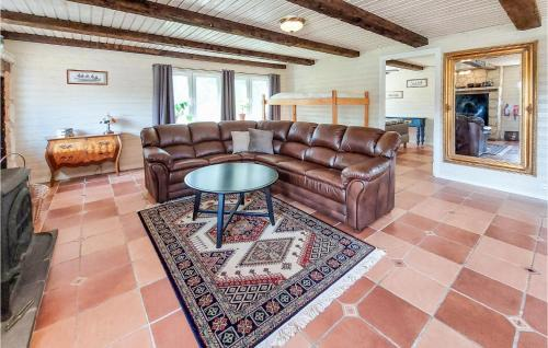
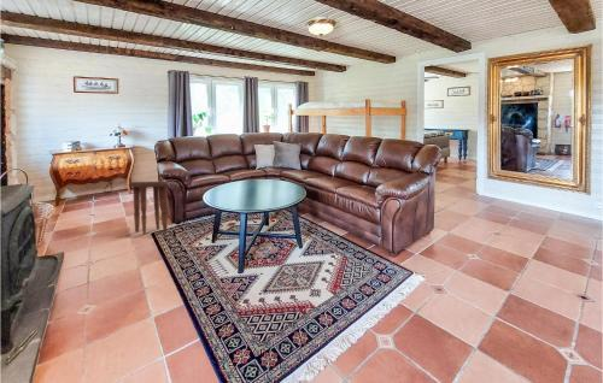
+ side table (154, 206)
